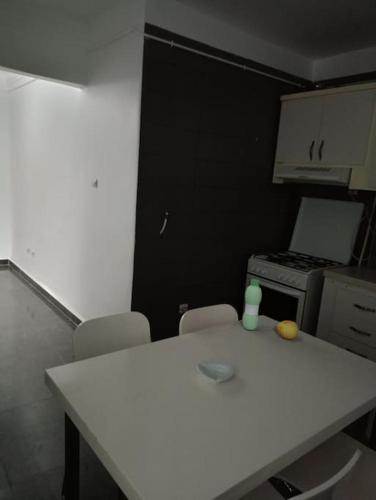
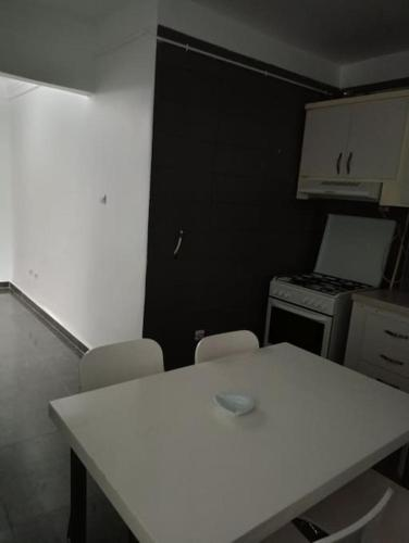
- apple (287, 329)
- water bottle (252, 304)
